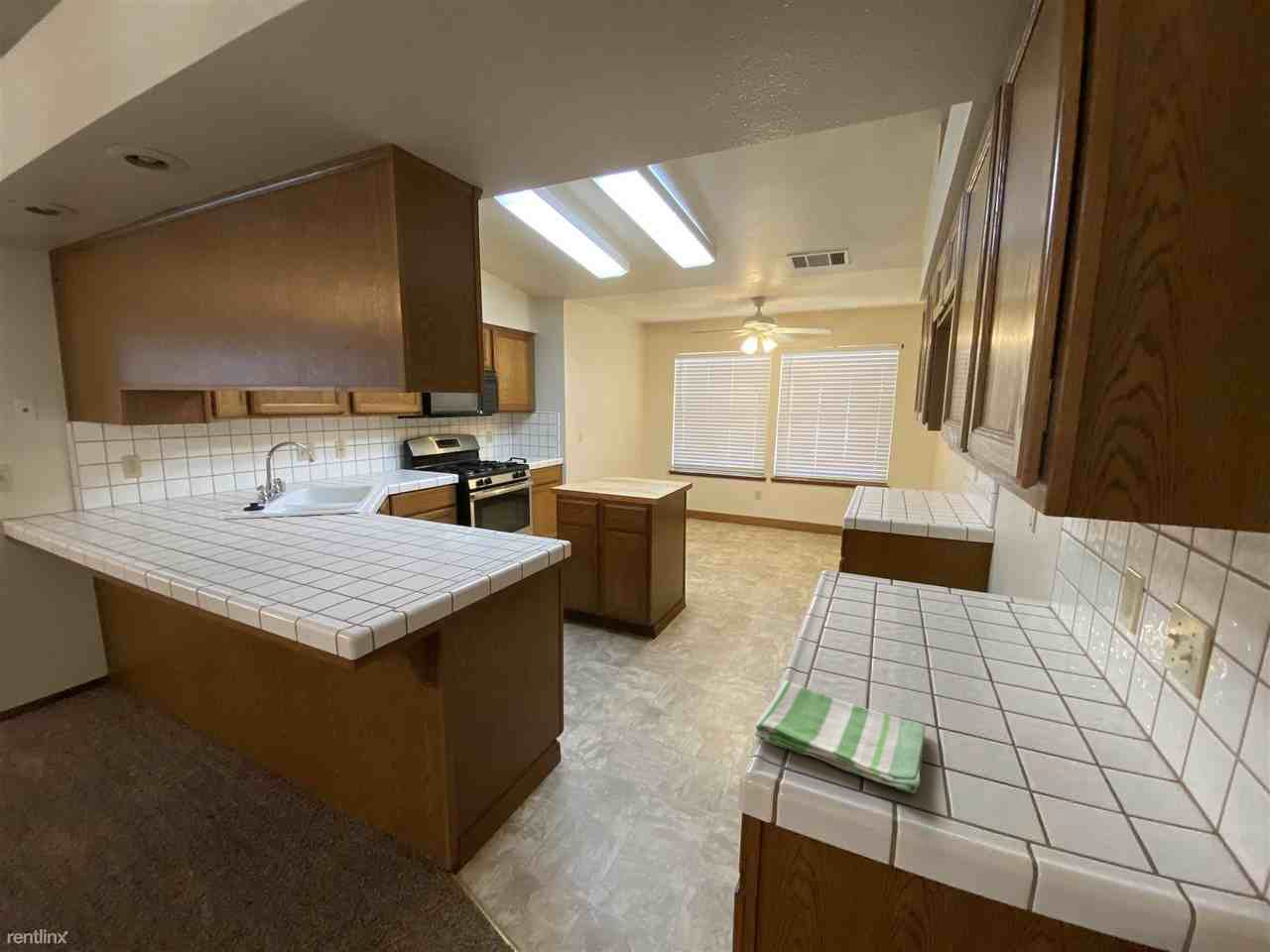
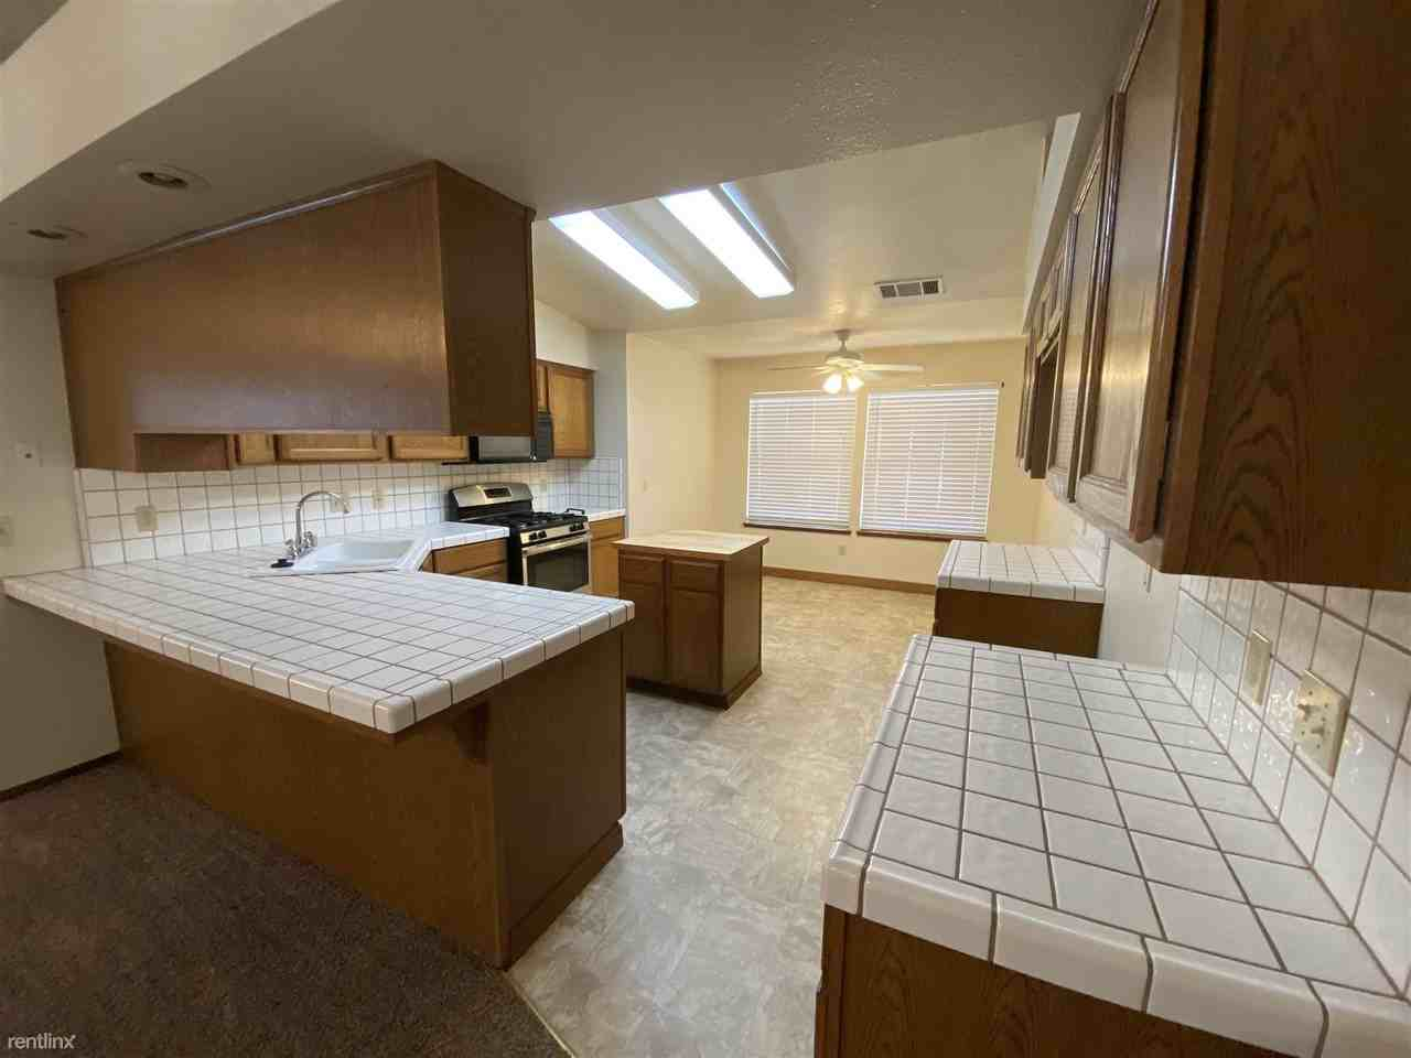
- dish towel (840, 728)
